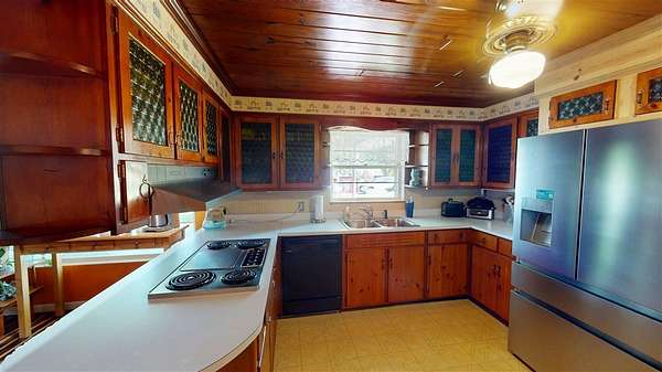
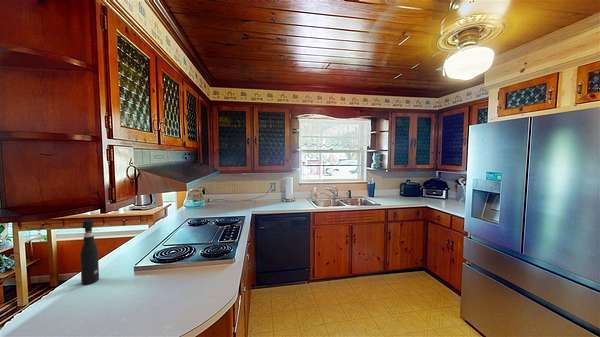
+ pepper grinder (89, 251)
